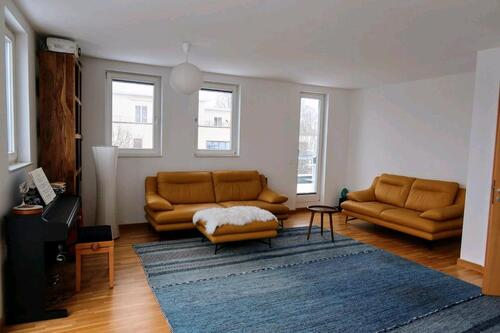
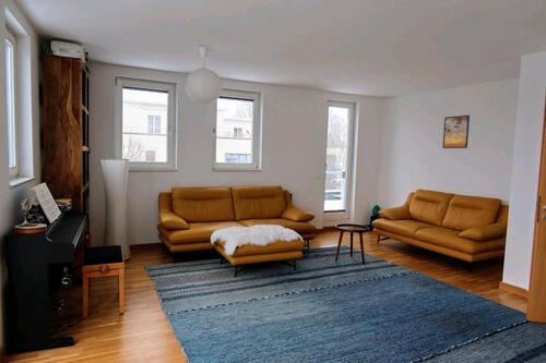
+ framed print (455, 132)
